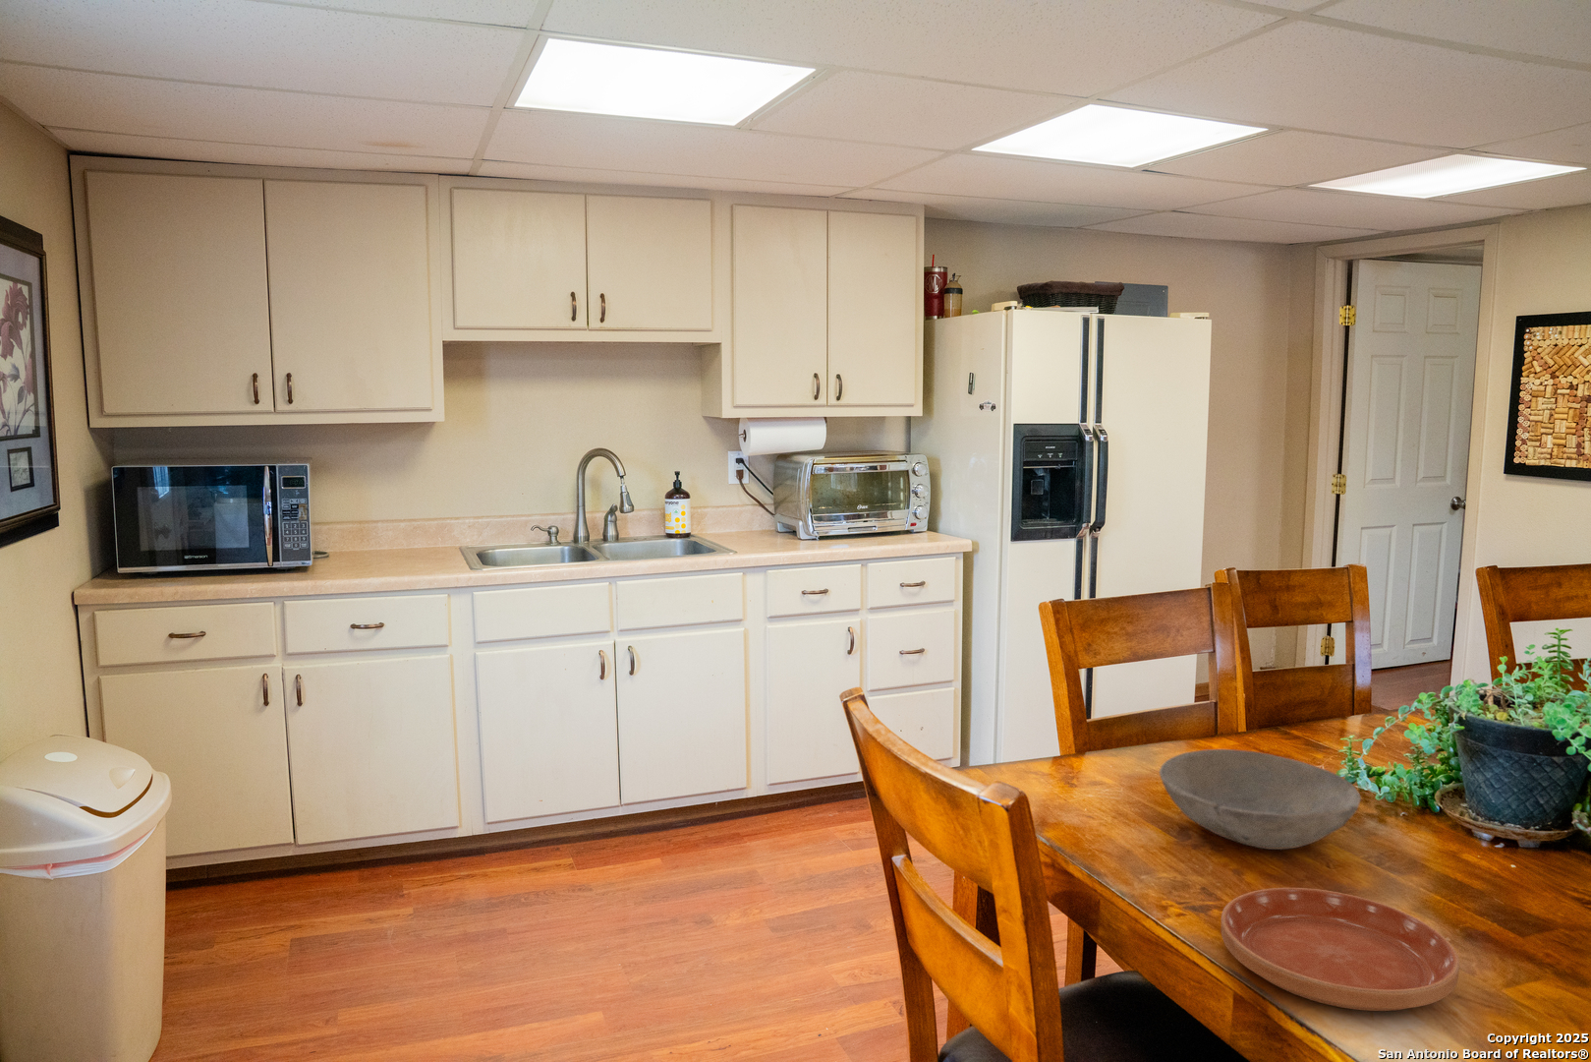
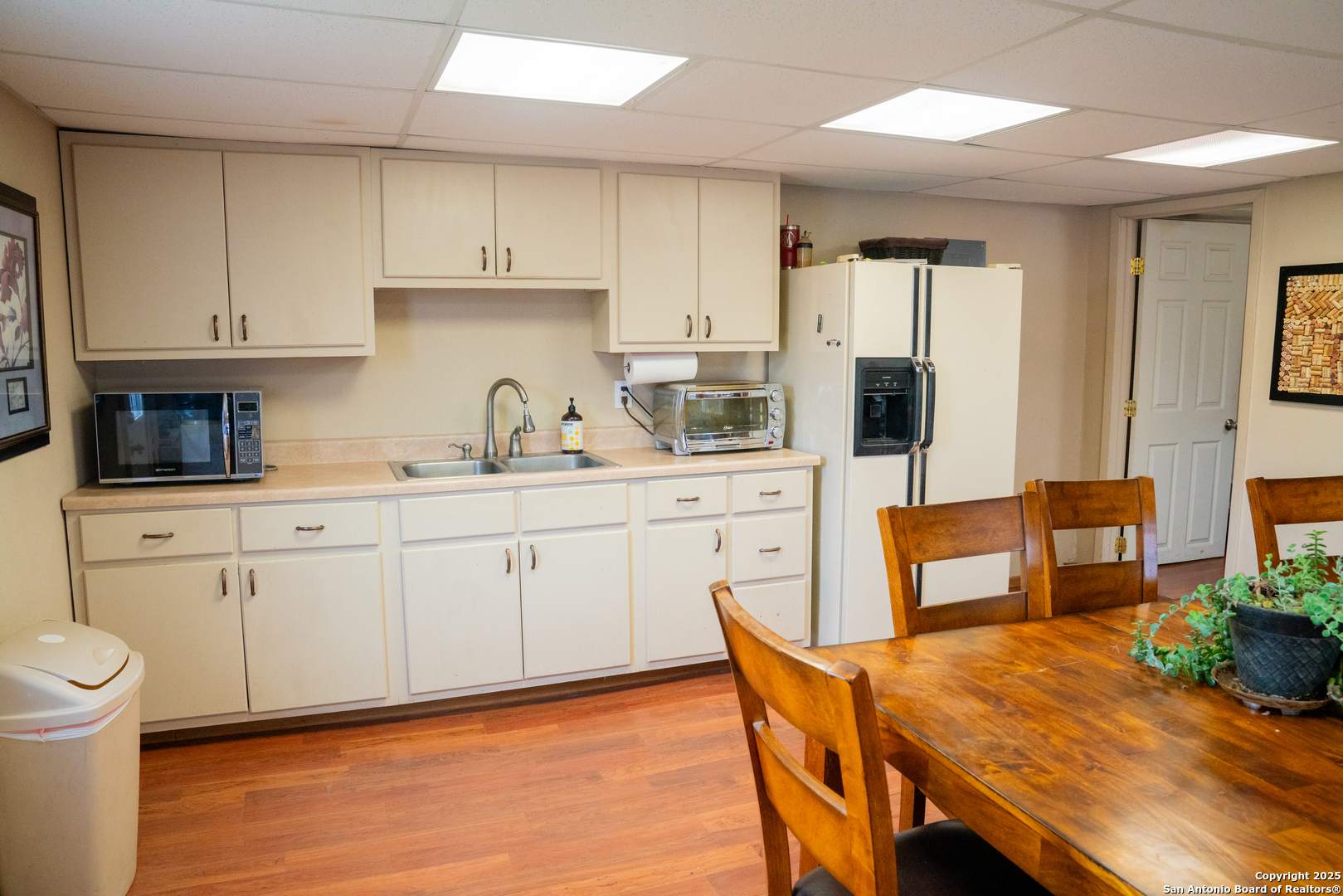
- saucer (1334, 949)
- bowl (1256, 805)
